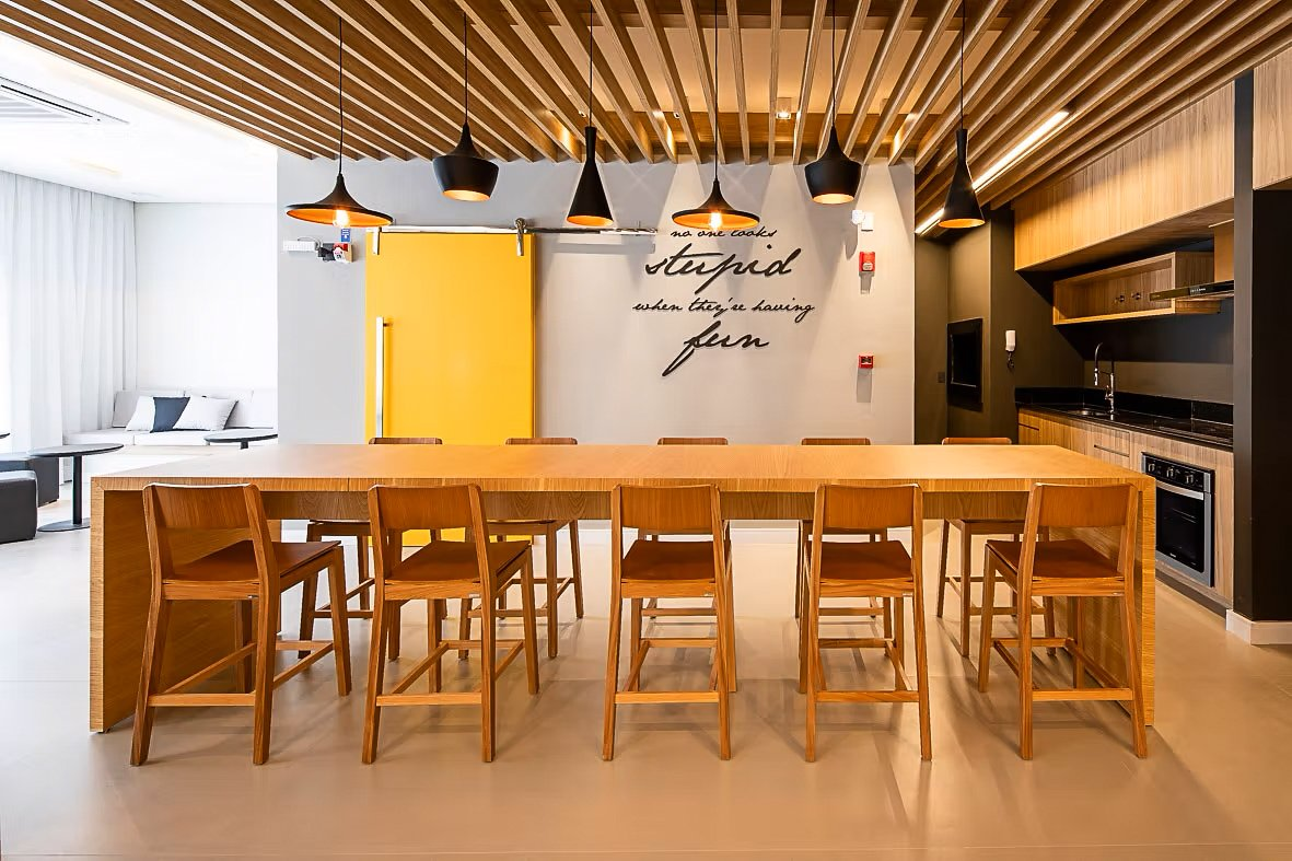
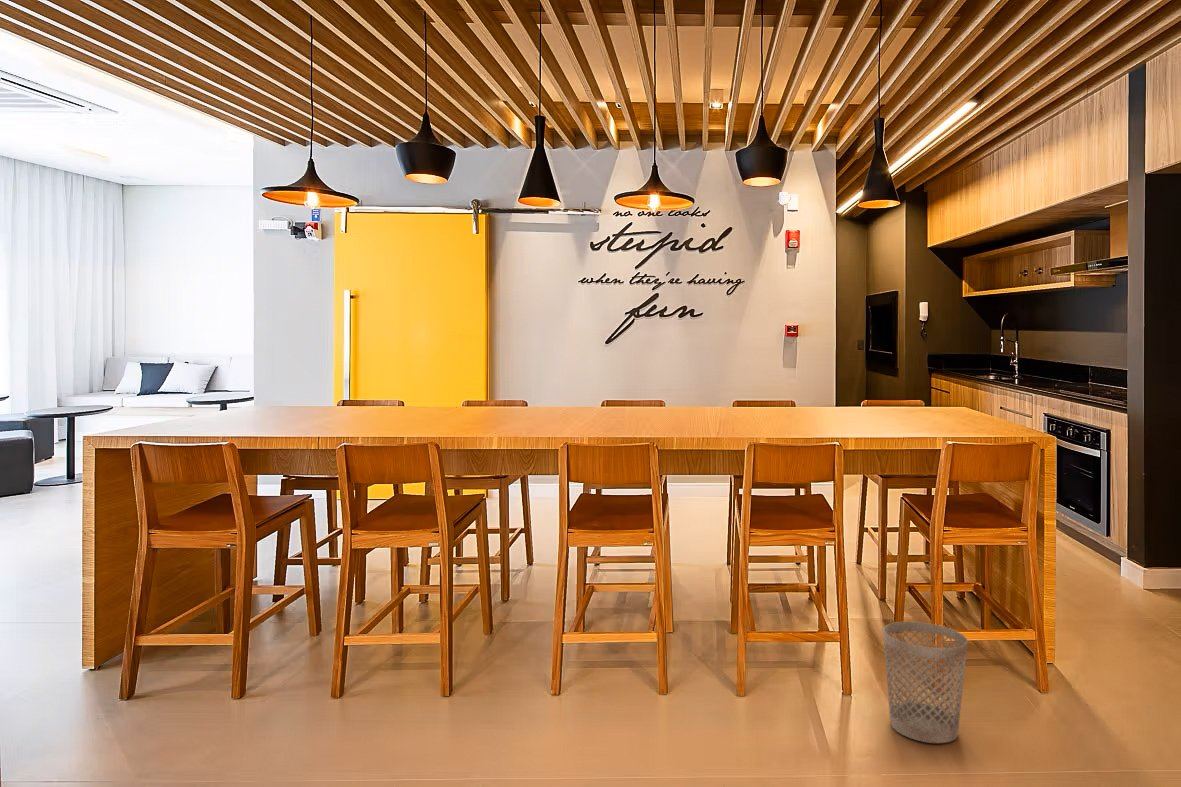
+ wastebasket (924, 681)
